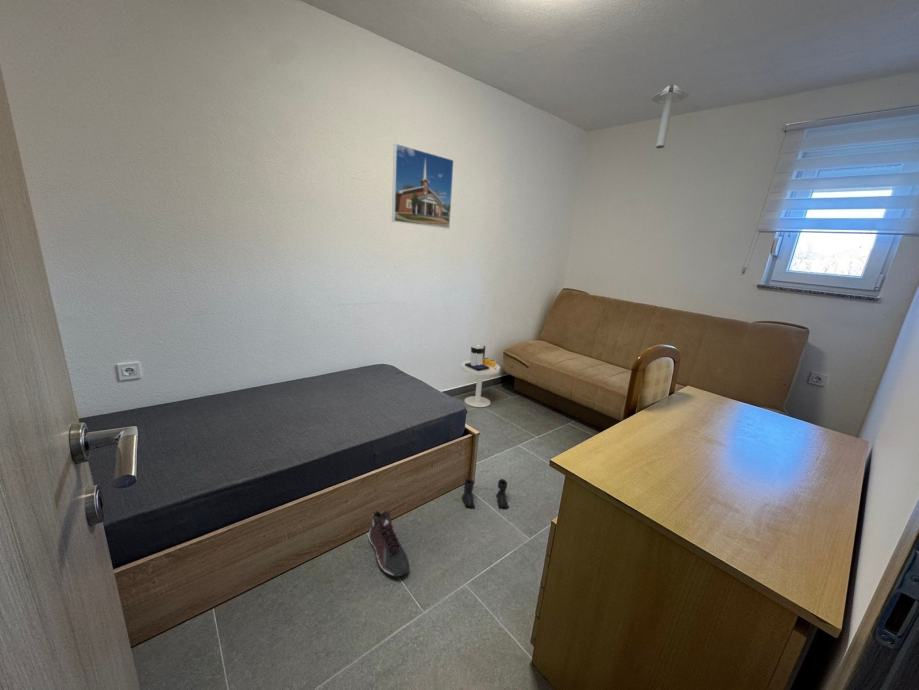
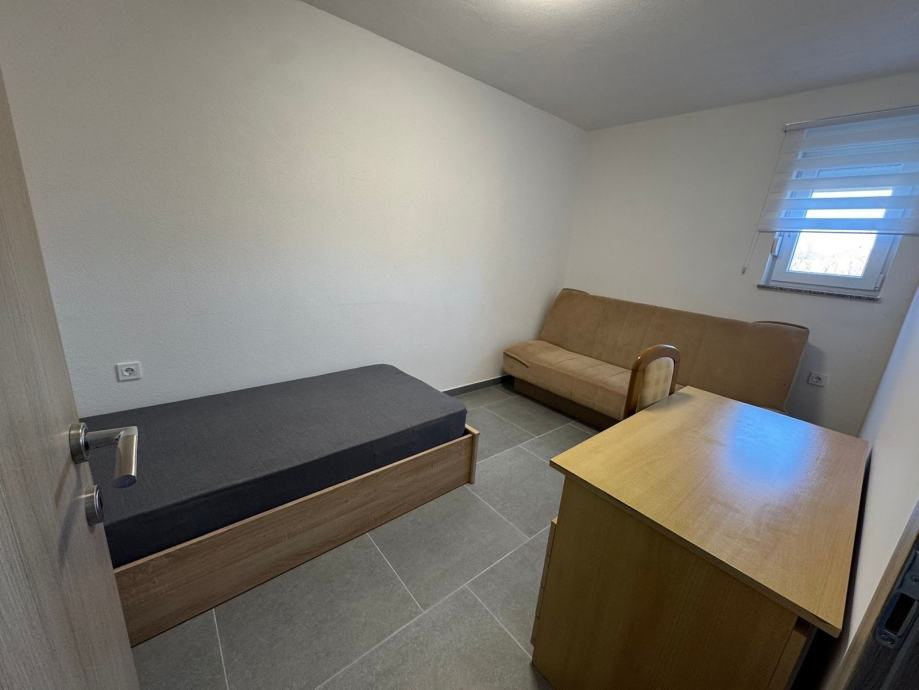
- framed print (423, 189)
- sneaker (386, 538)
- ceiling light (665, 117)
- boots (496, 495)
- side table (479, 374)
